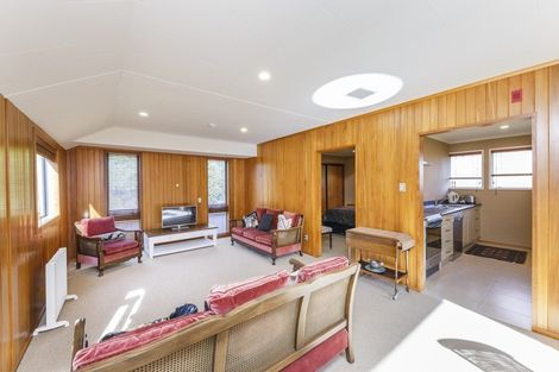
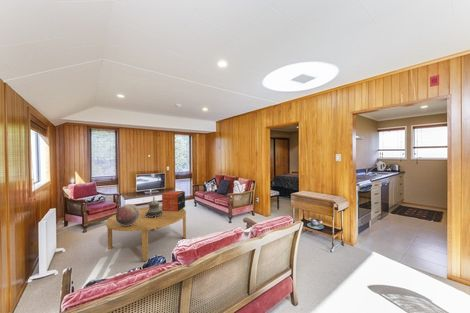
+ decorative cube (173, 200)
+ decorative globe (128, 214)
+ dining table (149, 228)
+ decorative urn (154, 205)
